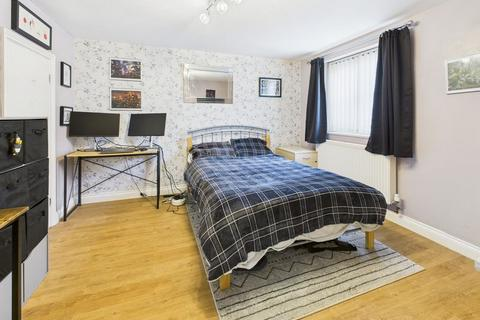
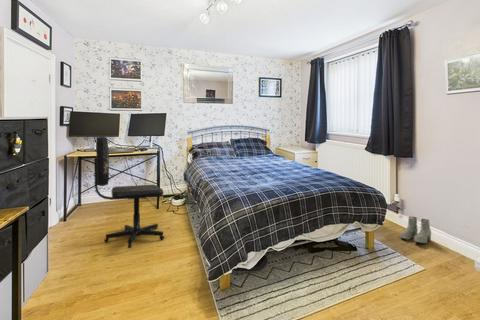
+ boots (416, 229)
+ office chair (130, 188)
